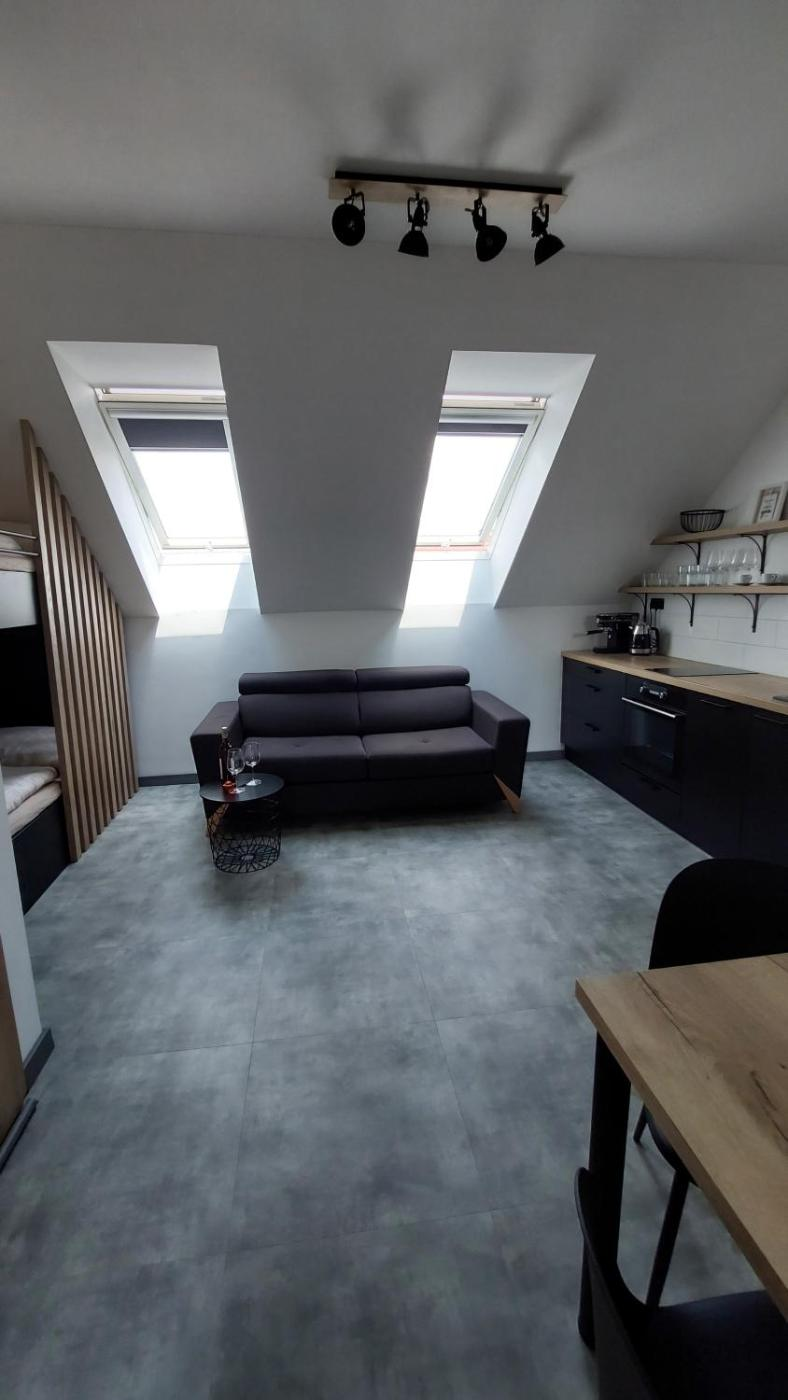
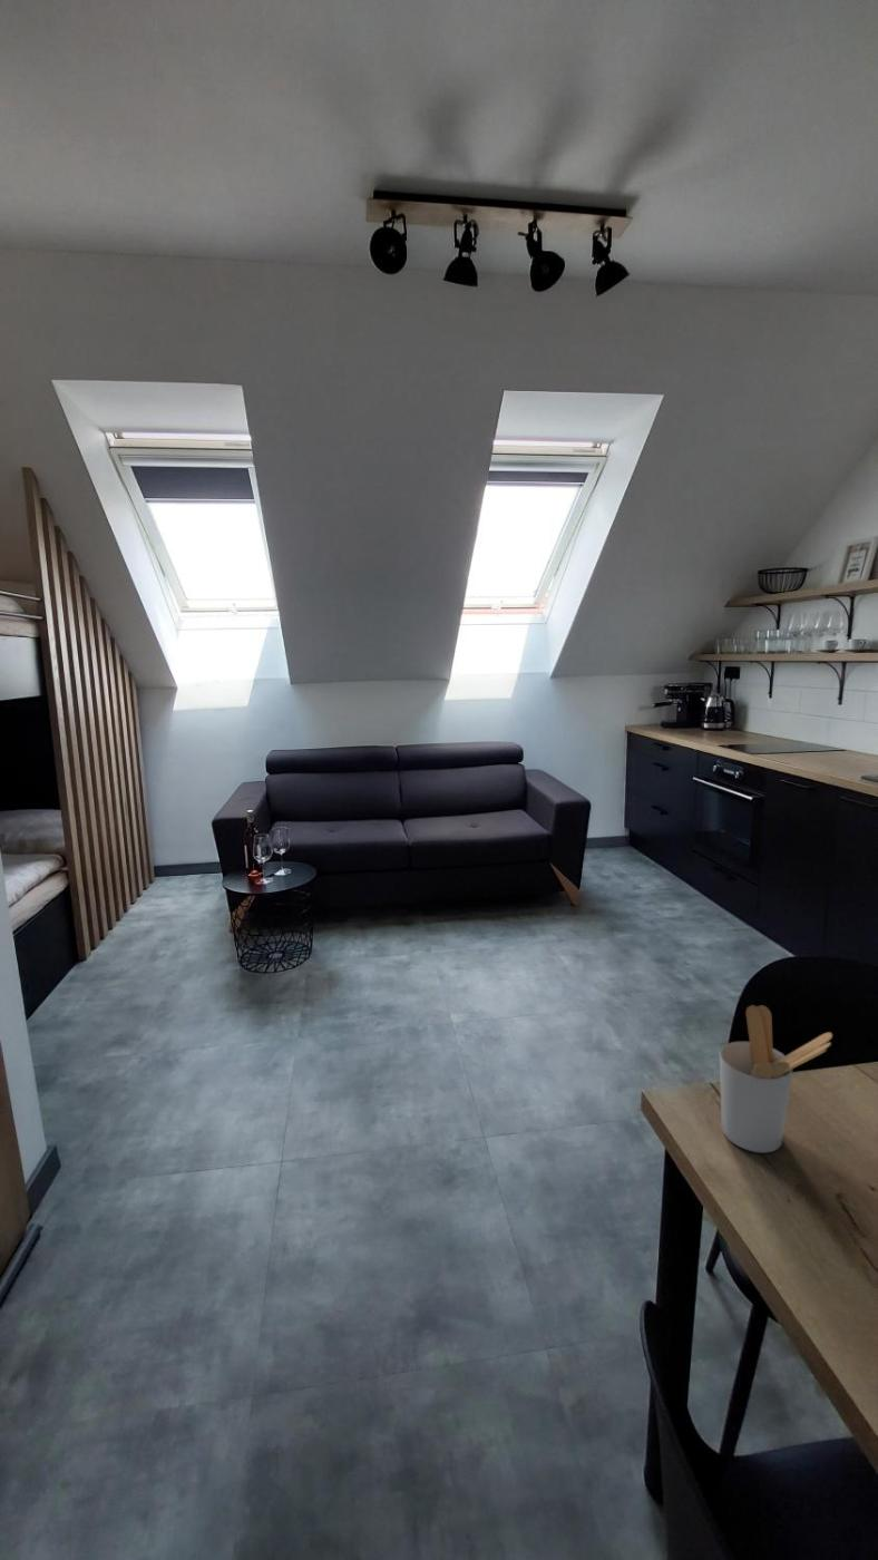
+ utensil holder (773, 1082)
